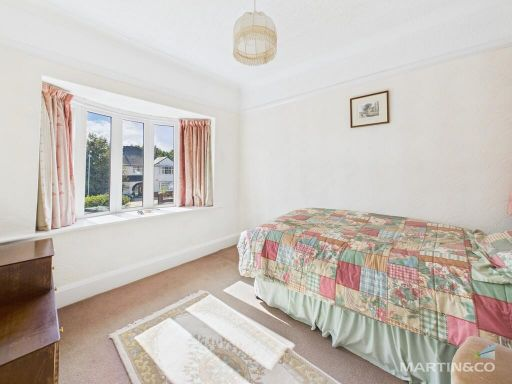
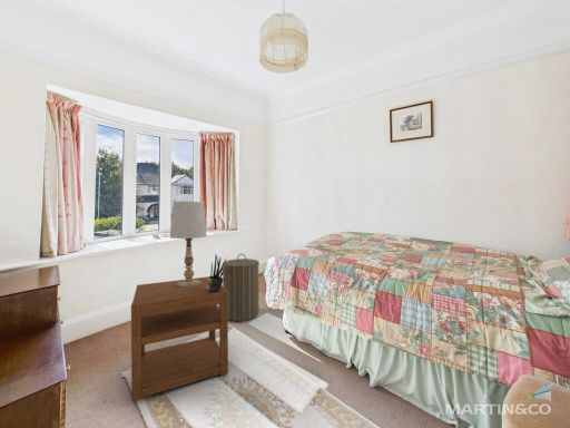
+ laundry hamper (240, 283)
+ table lamp (188, 242)
+ potted plant (216, 271)
+ nightstand (180, 327)
